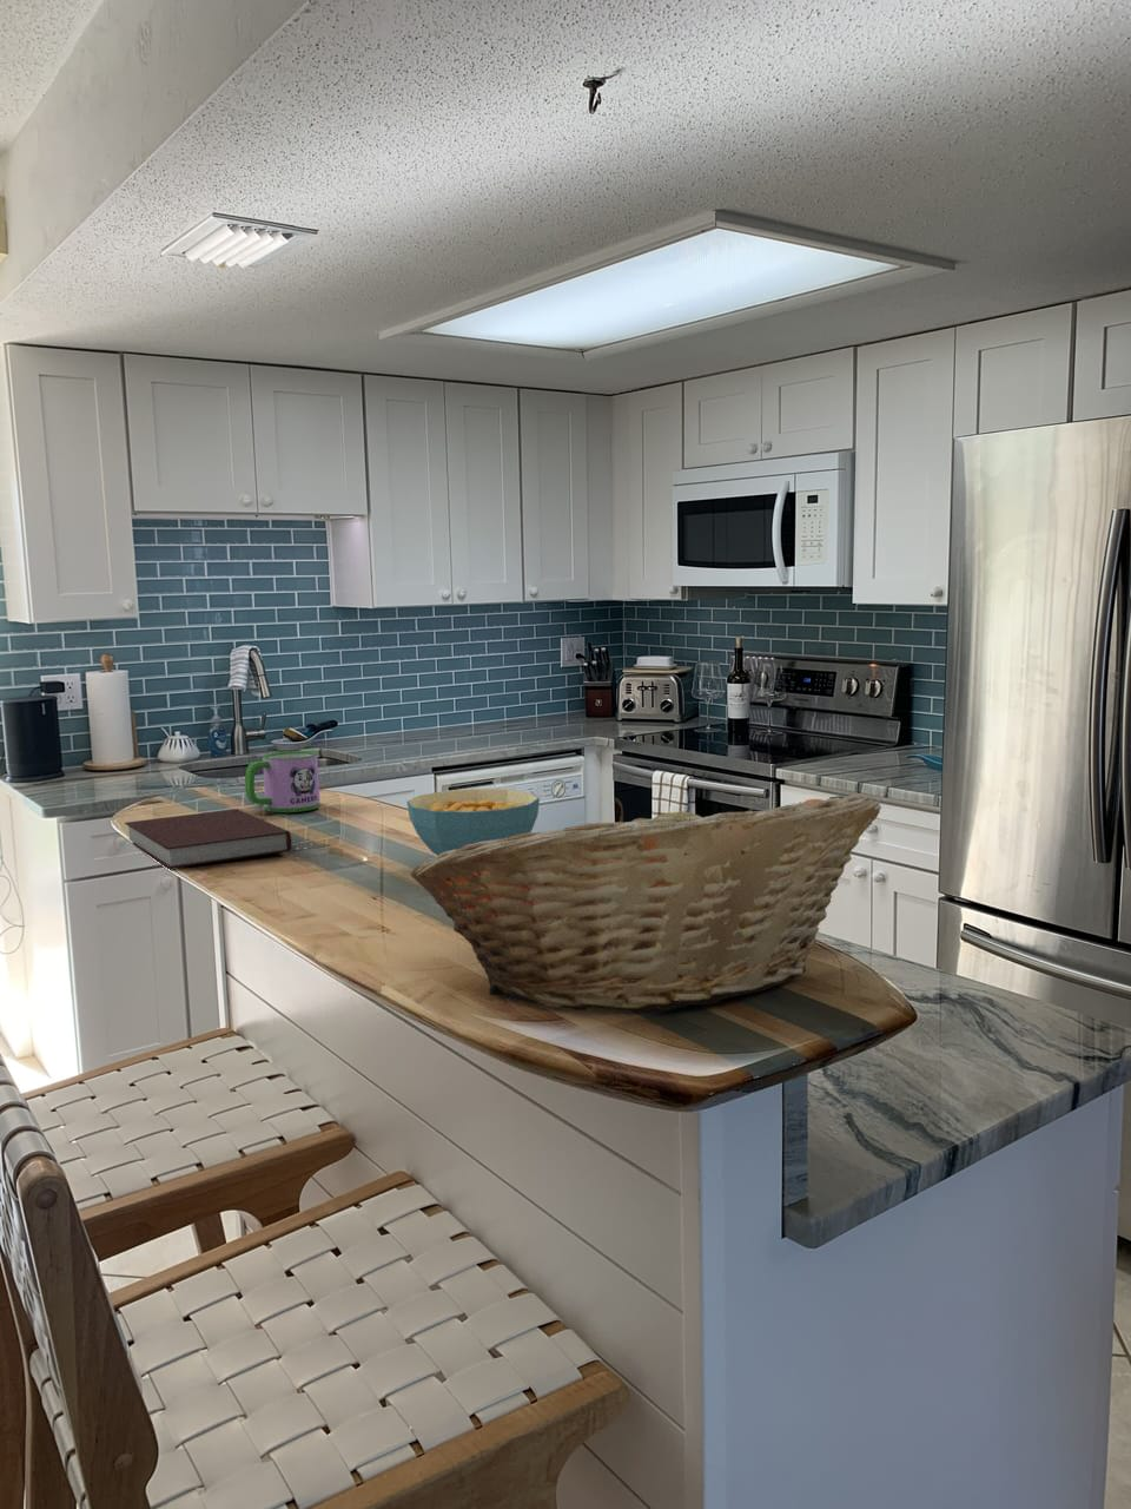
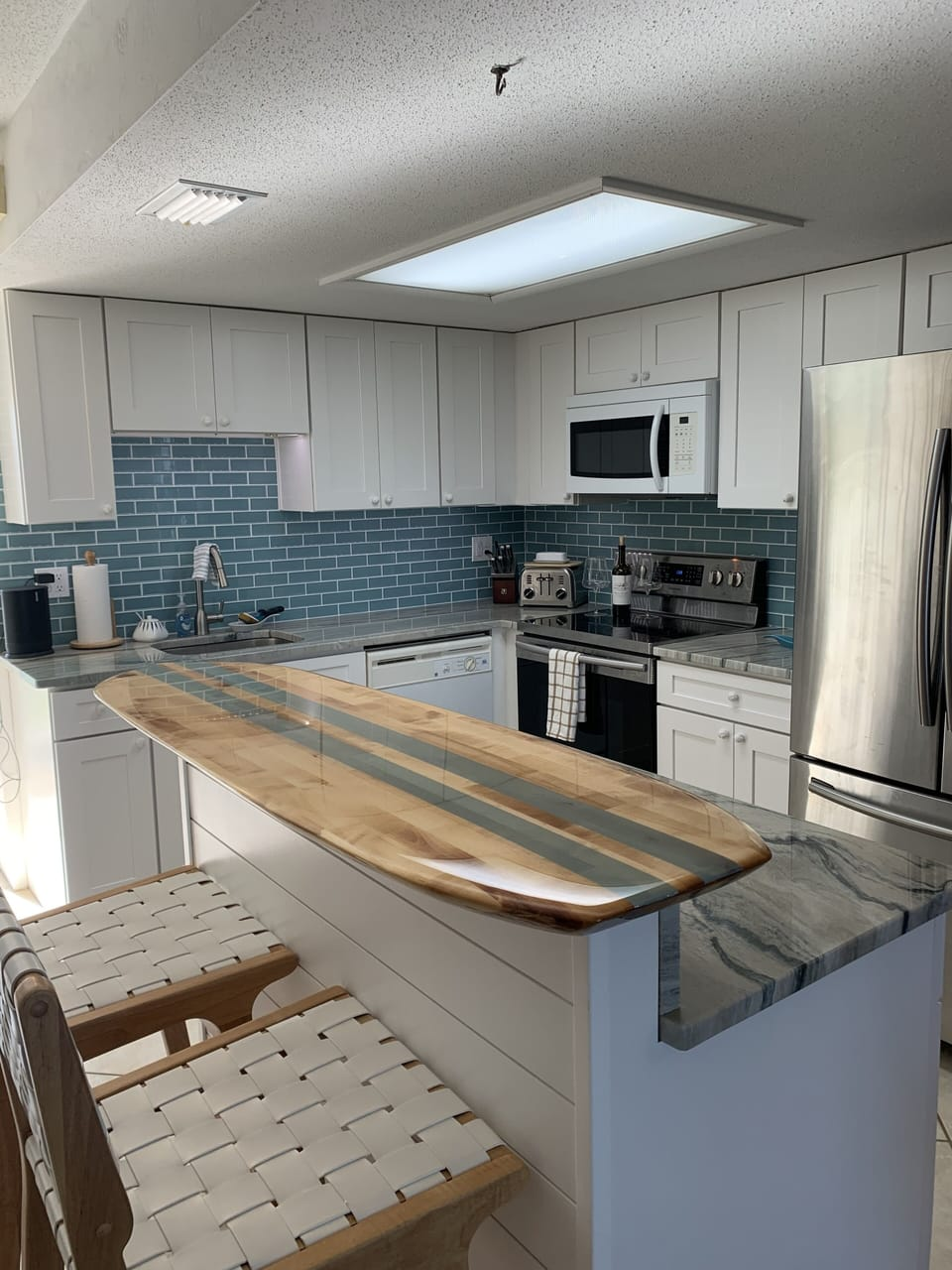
- mug (282, 782)
- fruit basket (649, 878)
- notebook (206, 835)
- cereal bowl (474, 831)
